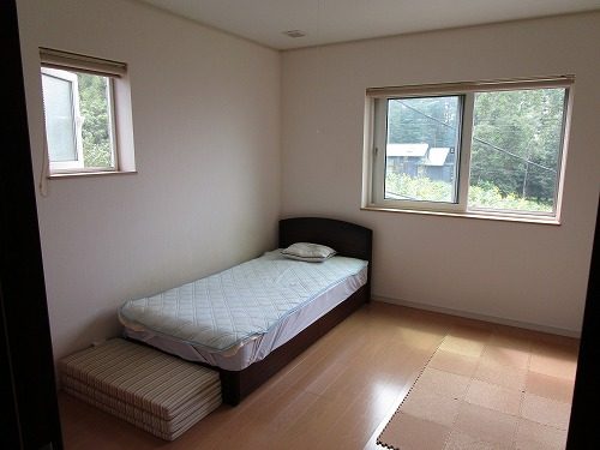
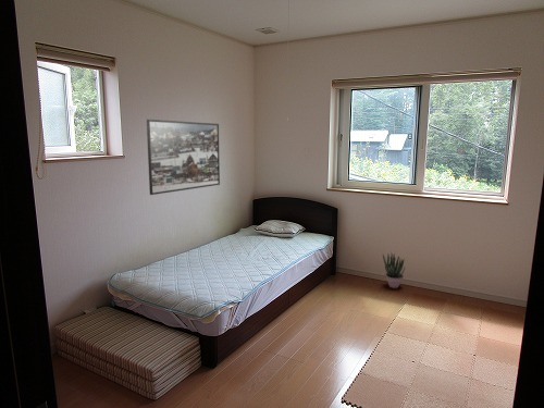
+ potted plant (393, 270)
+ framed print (187, 156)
